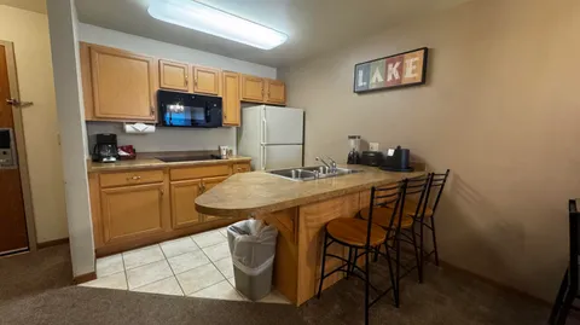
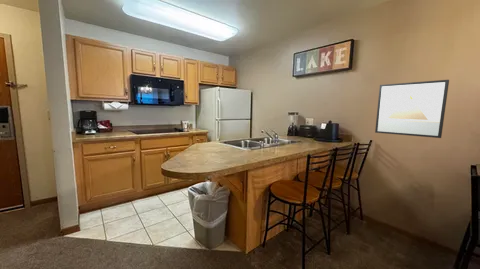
+ wall art (408, 109)
